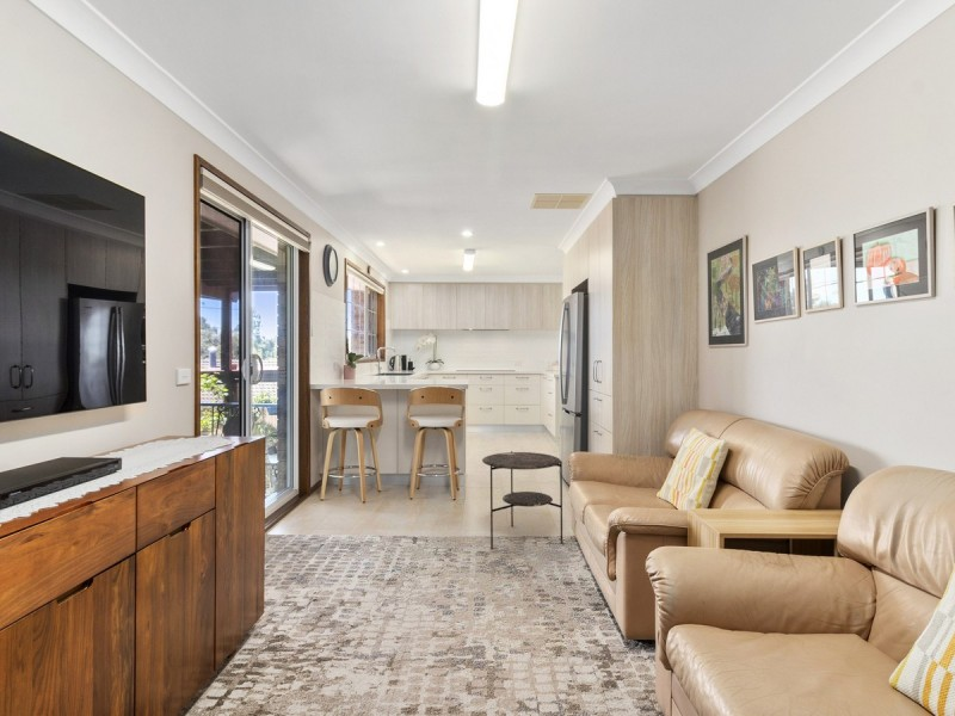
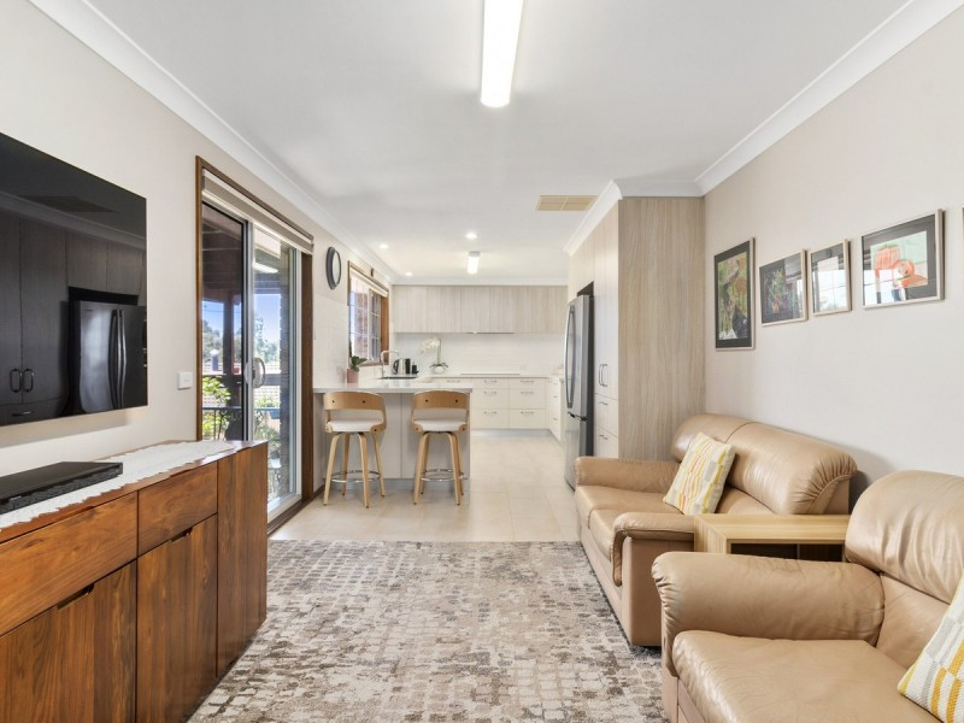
- side table (520, 499)
